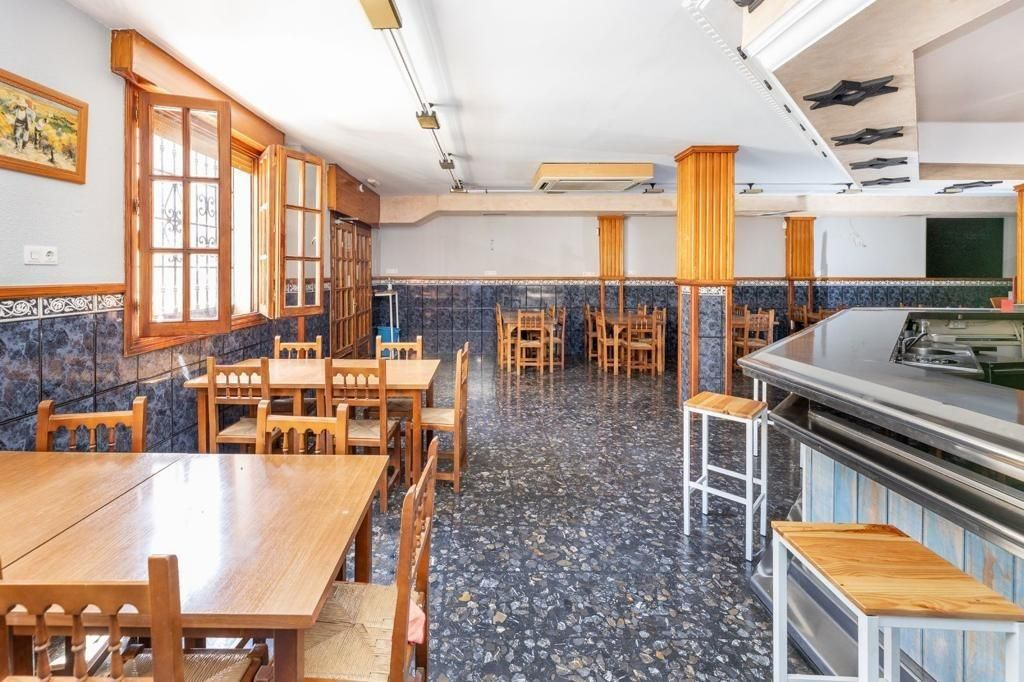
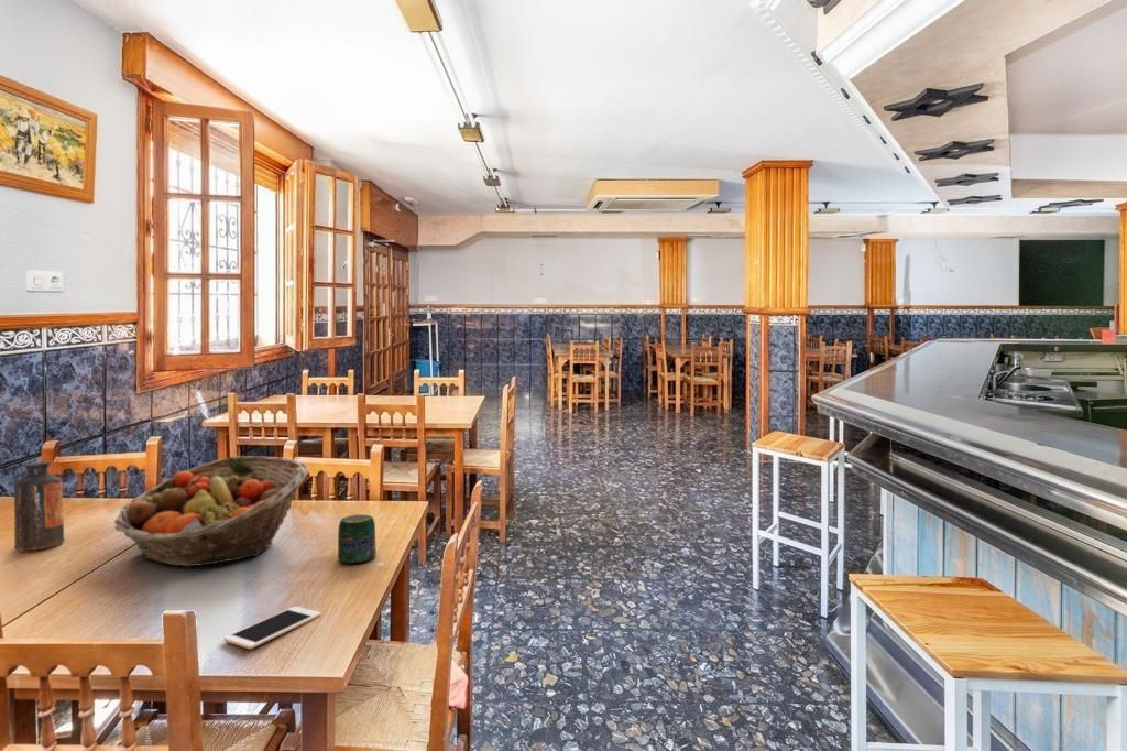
+ bottle (39, 503)
+ jar (357, 537)
+ cell phone (274, 625)
+ fruit basket (216, 505)
